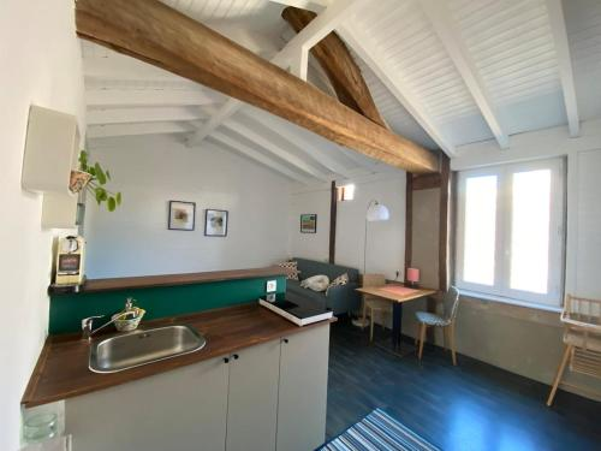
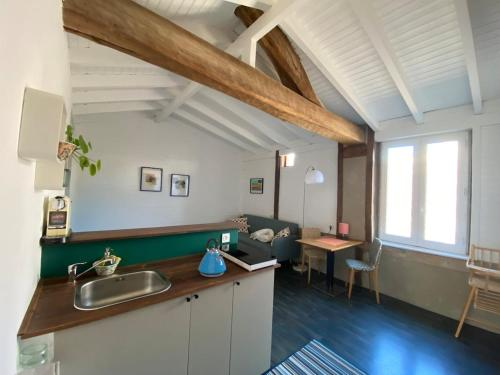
+ kettle (212, 254)
